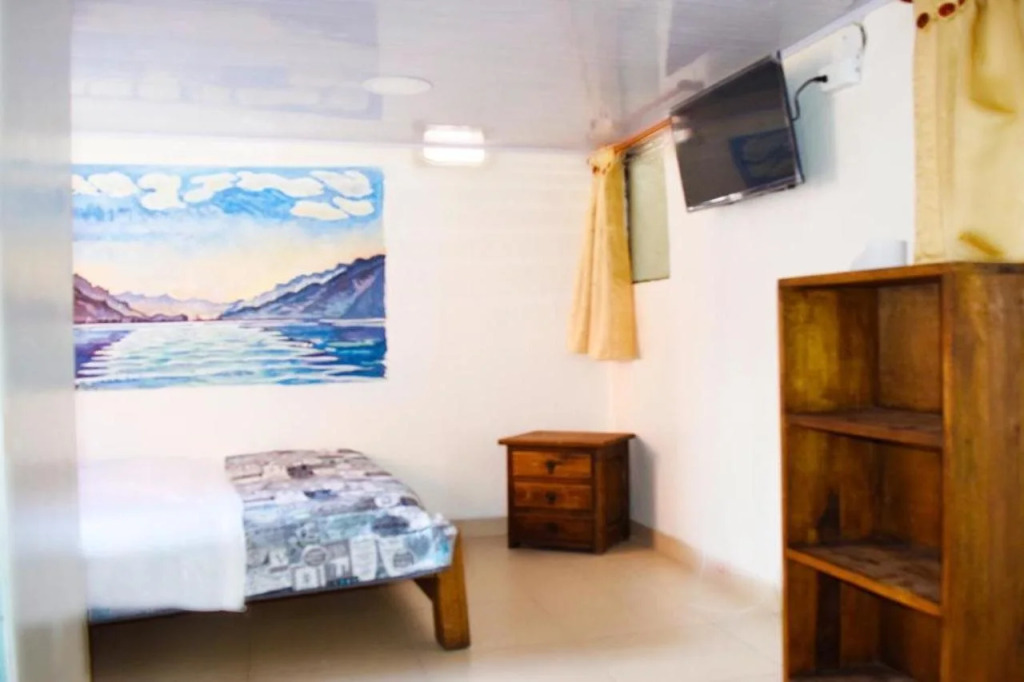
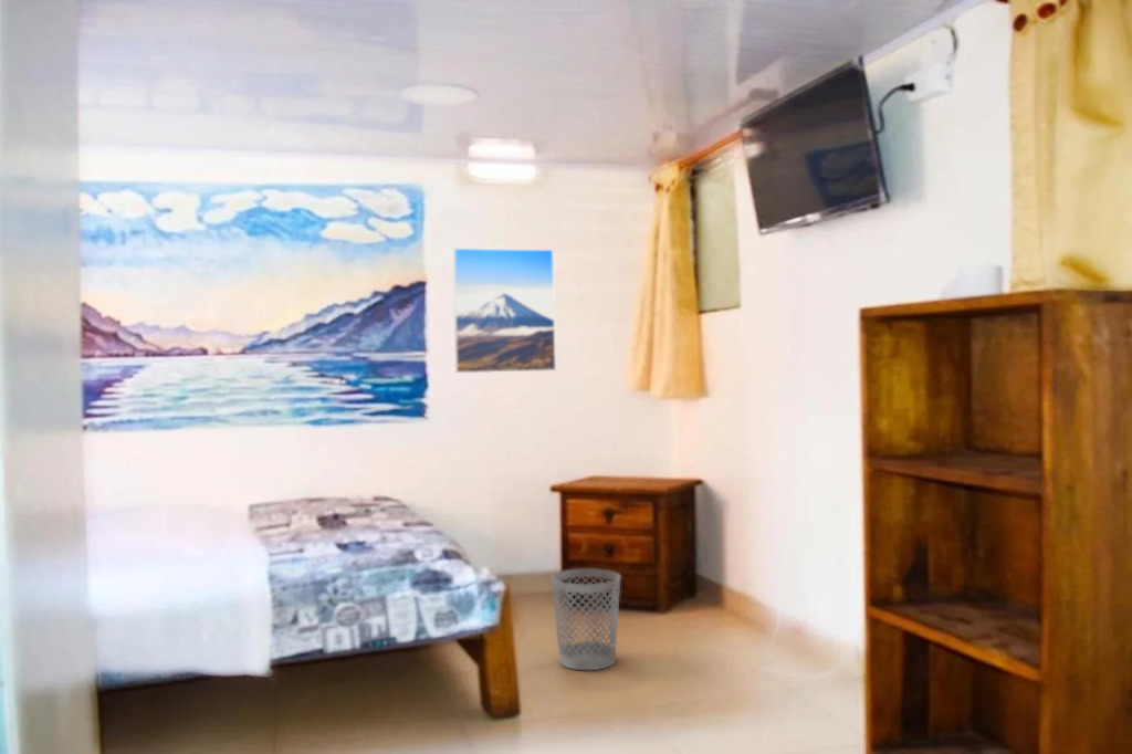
+ wastebasket (587, 619)
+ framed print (504, 310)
